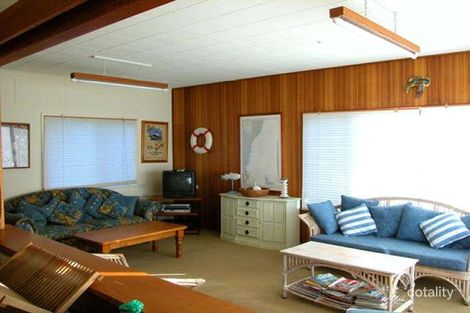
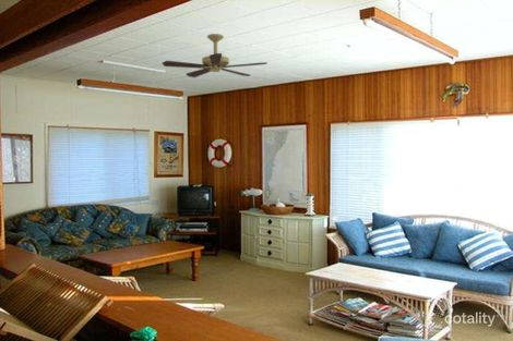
+ ceiling fan (214, 52)
